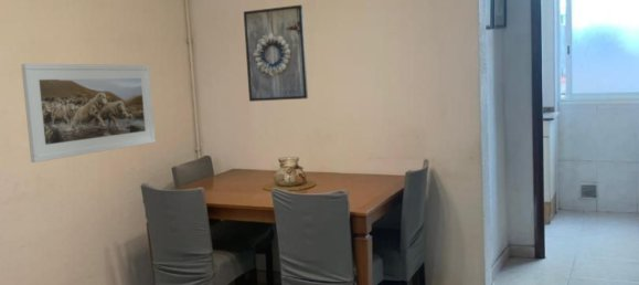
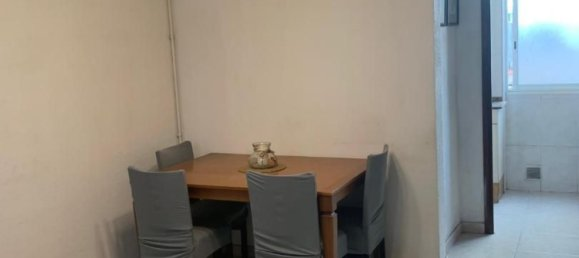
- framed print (275, 54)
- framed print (96, 107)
